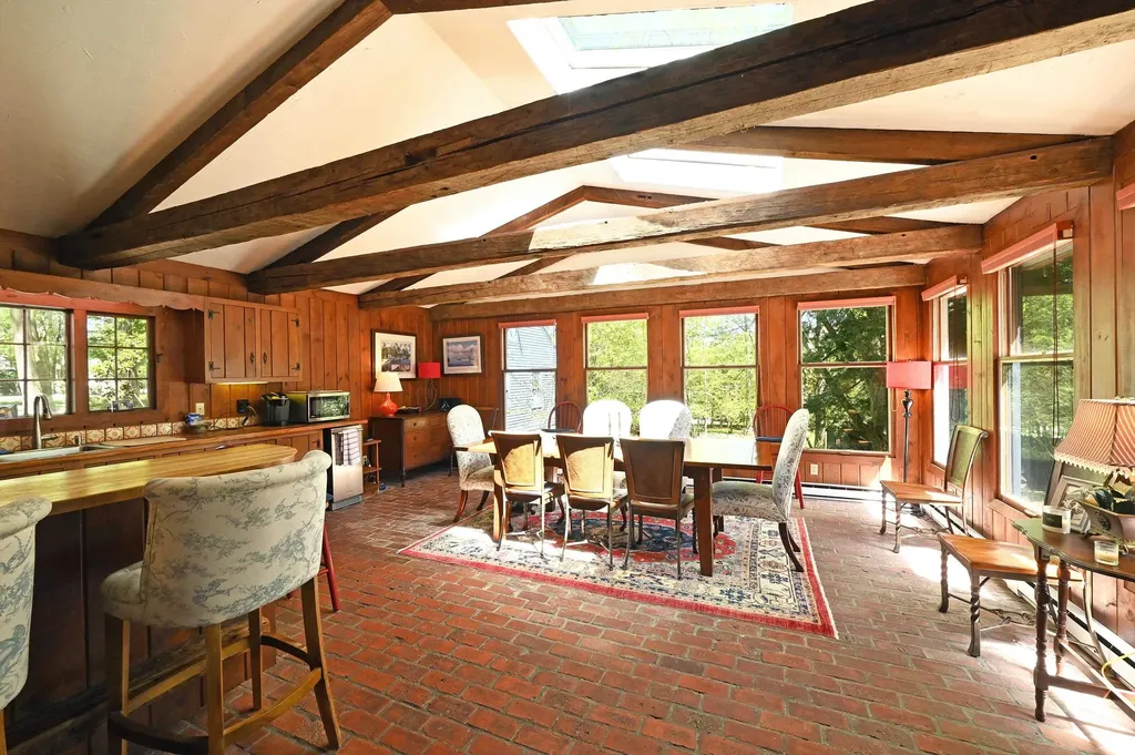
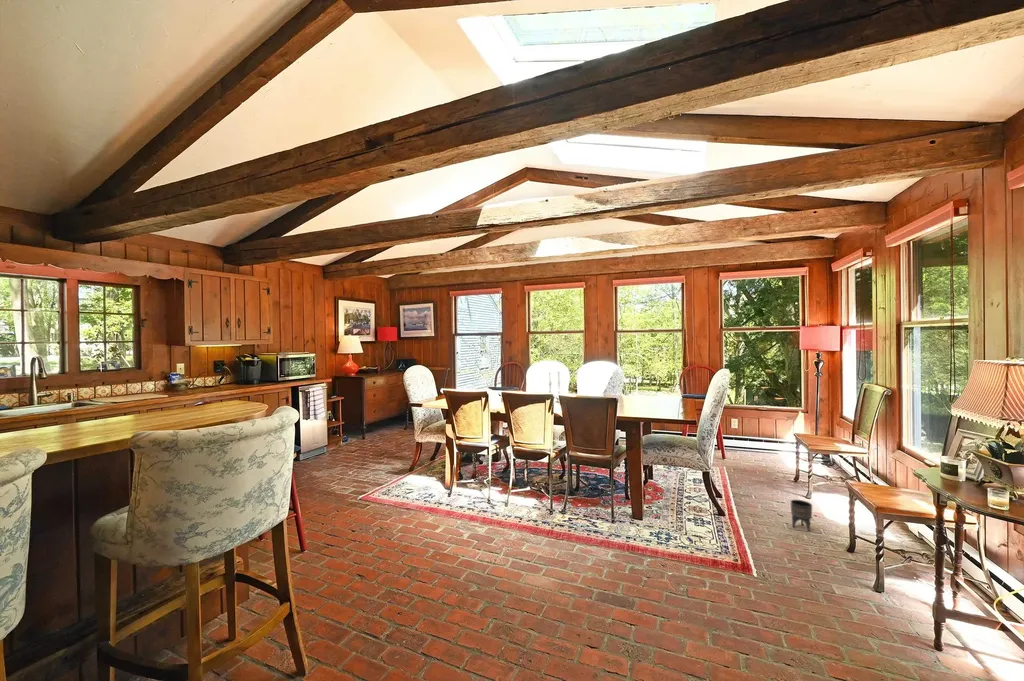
+ planter (801, 515)
